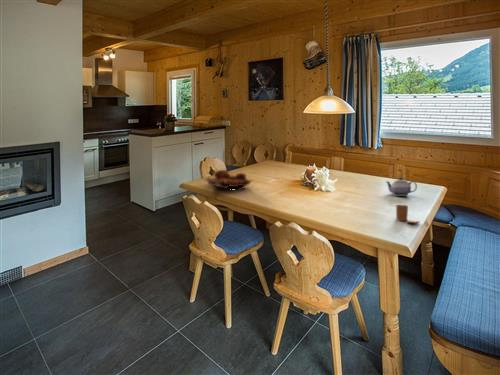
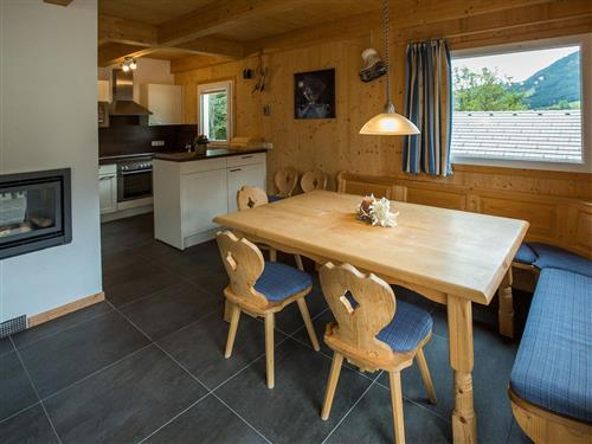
- candle (407, 213)
- fruit basket (227, 179)
- teapot (400, 186)
